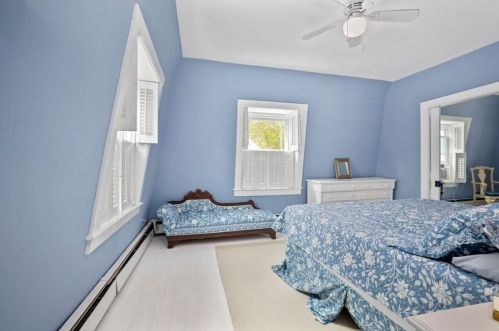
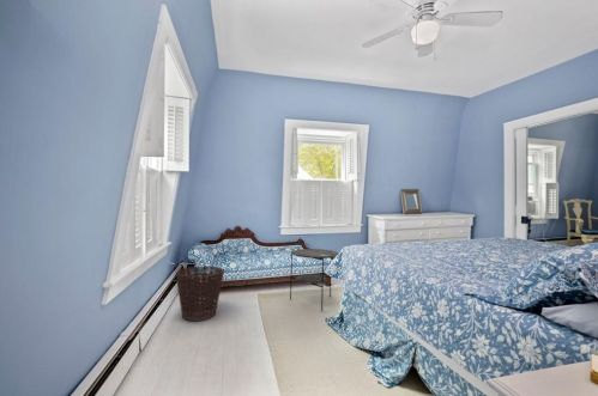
+ basket (199, 292)
+ side table (315, 276)
